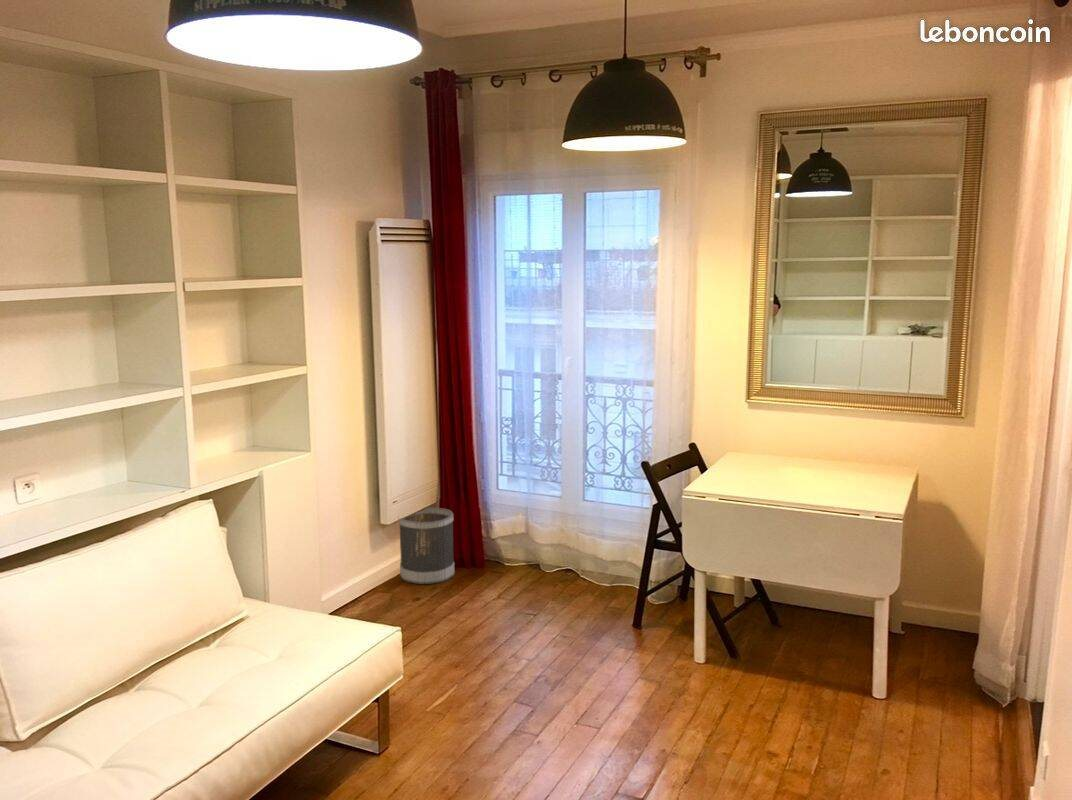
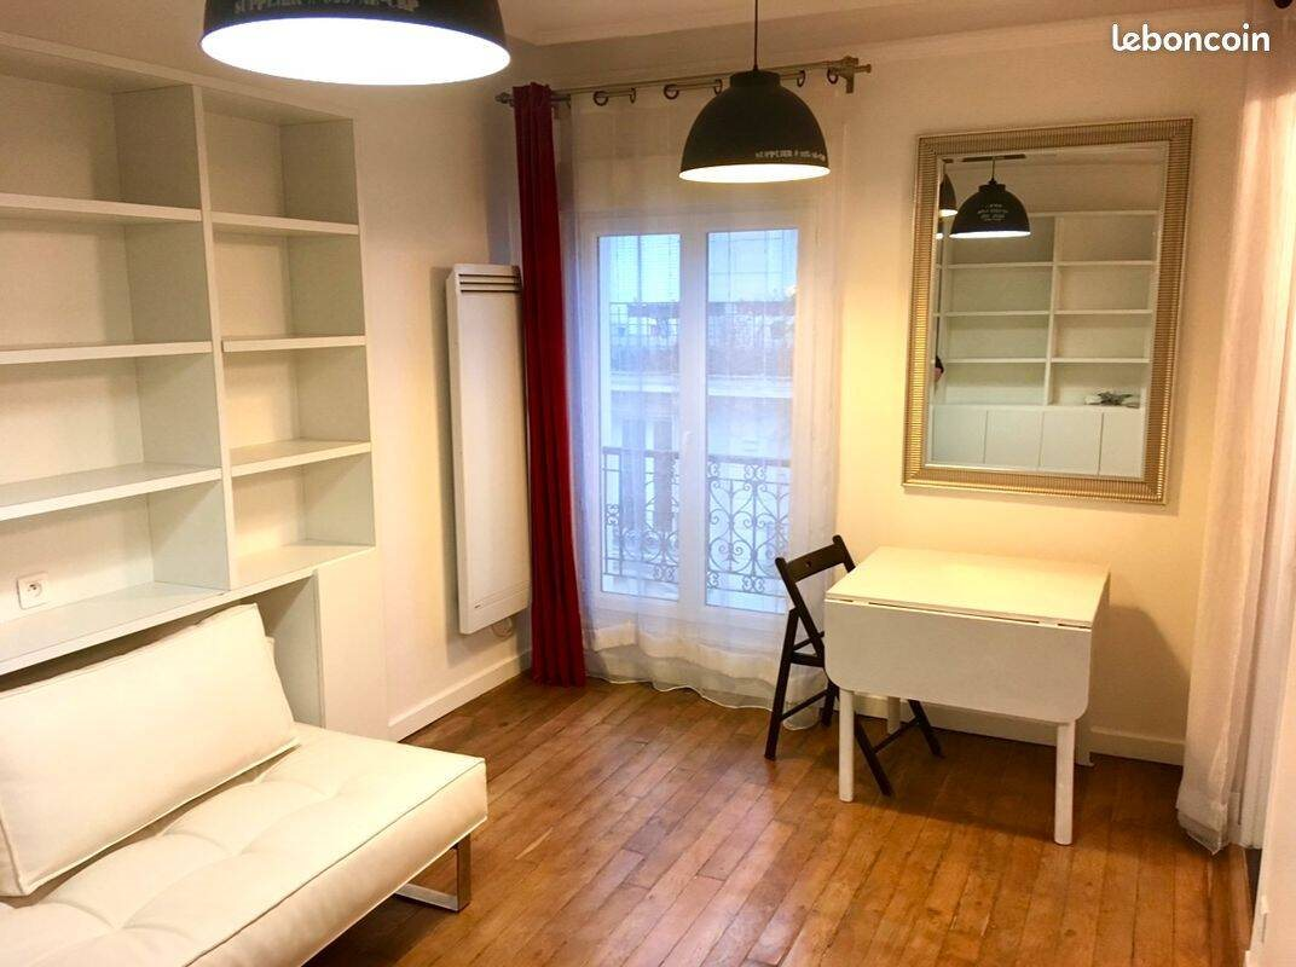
- wastebasket (426, 544)
